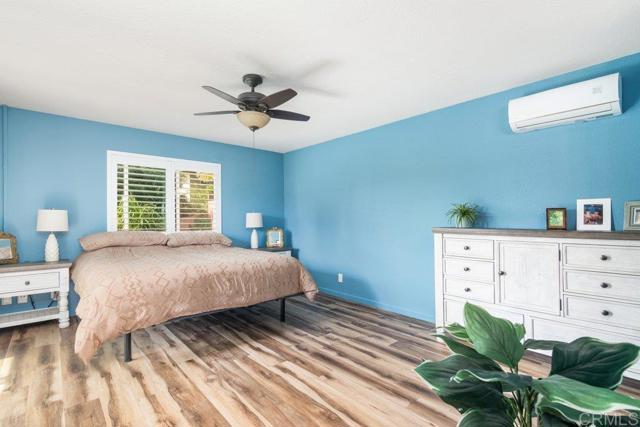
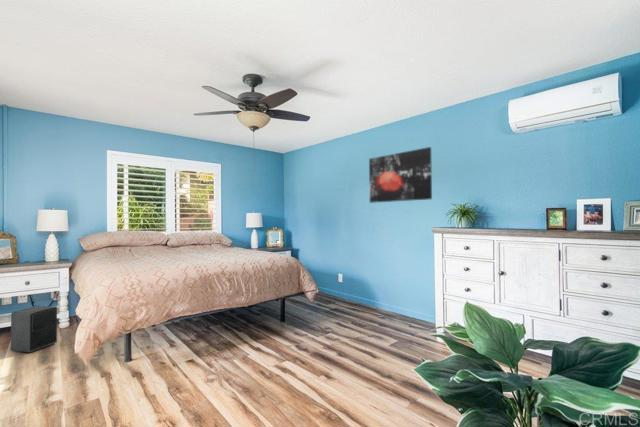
+ wall art (397, 177)
+ speaker (33, 328)
